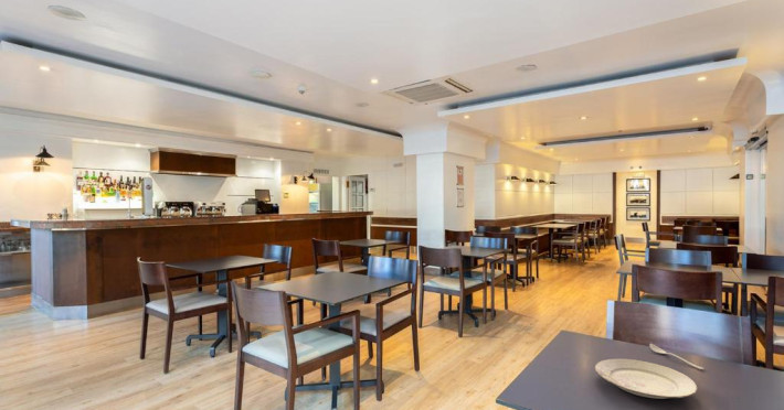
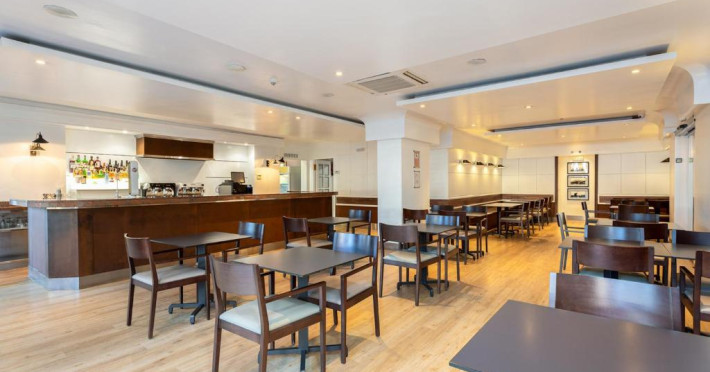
- plate (643, 380)
- spoon (675, 355)
